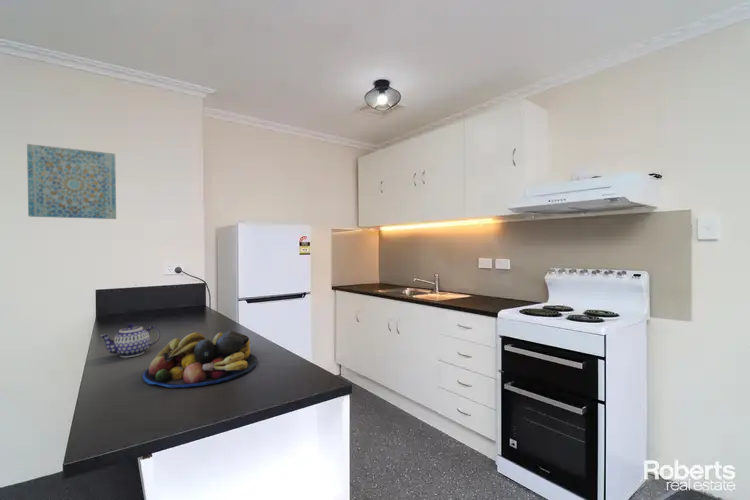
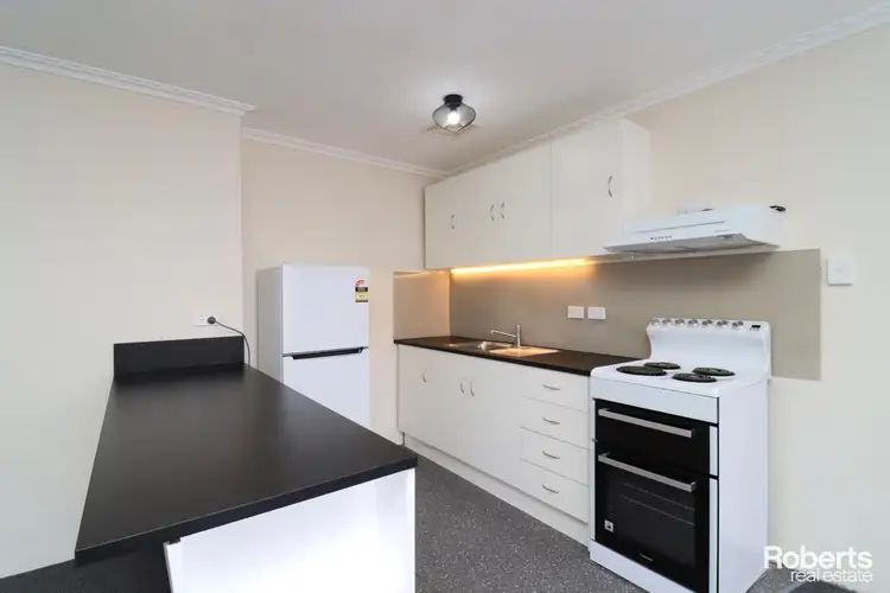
- teapot (131, 338)
- fruit bowl (202, 350)
- wall art (74, 183)
